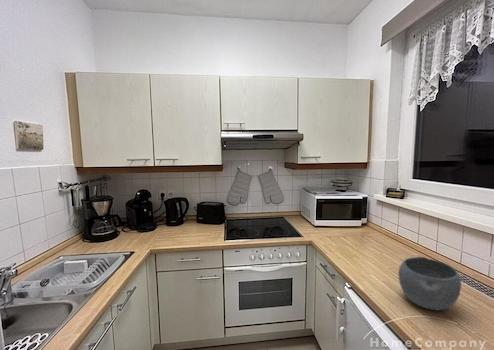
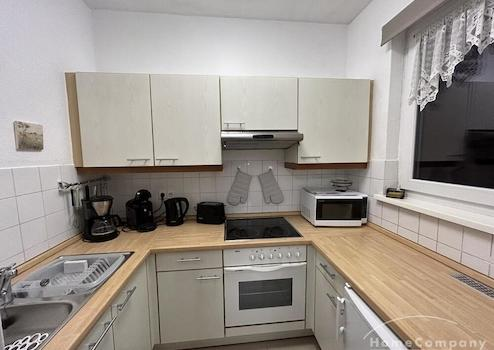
- bowl (427, 283)
